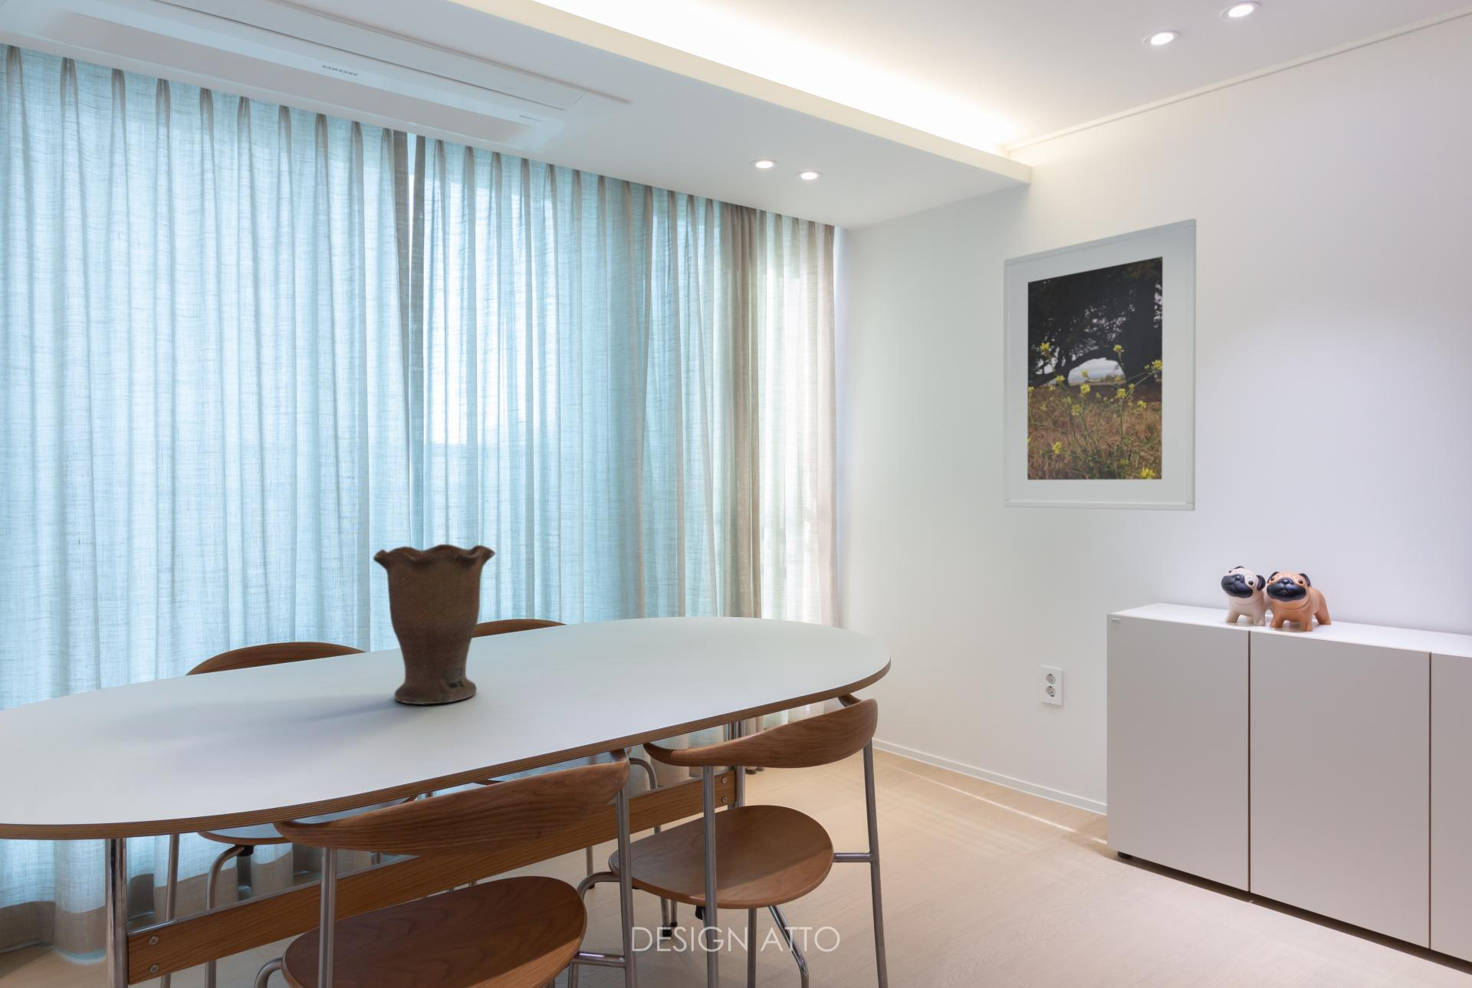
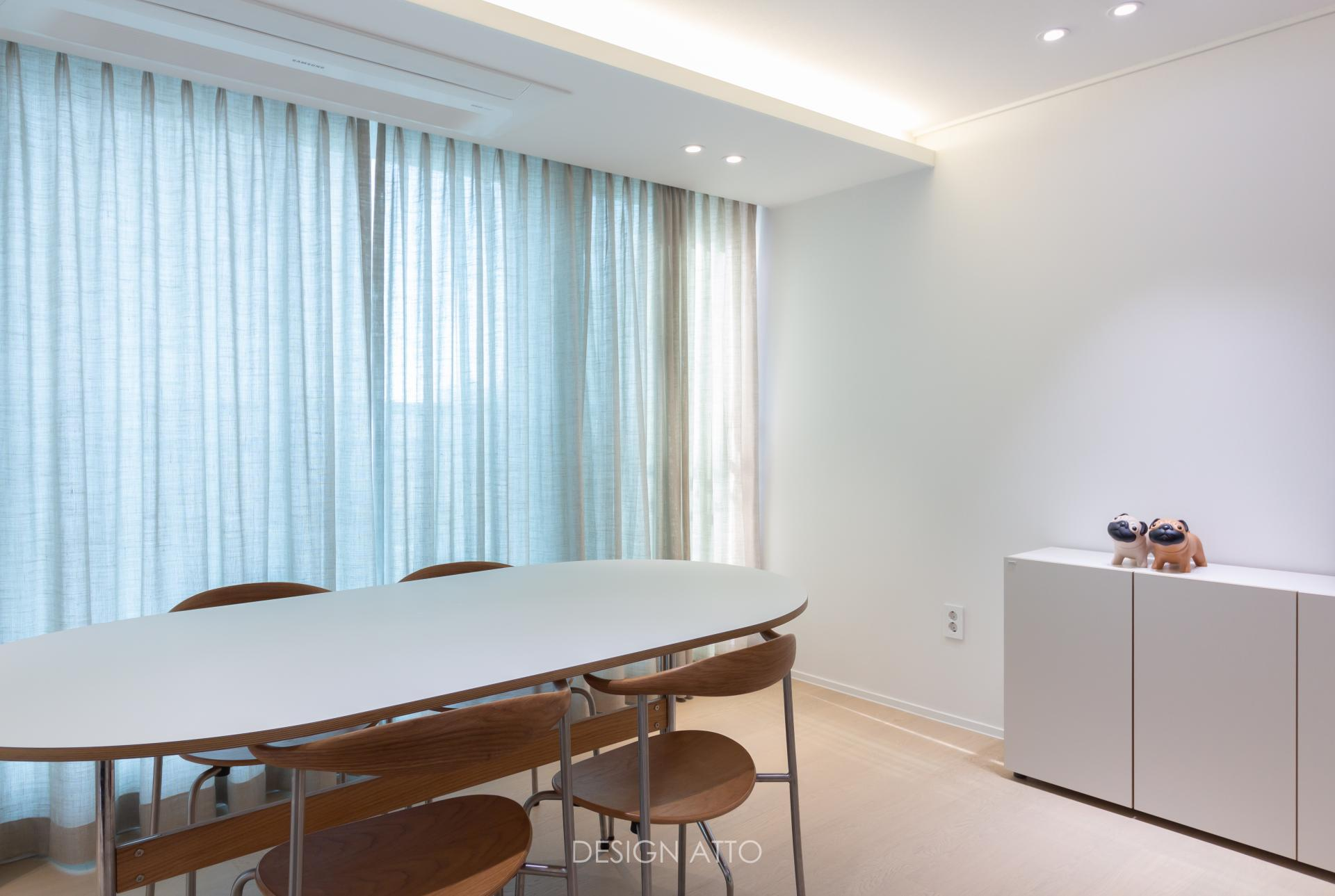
- vase (433, 622)
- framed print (1090, 375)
